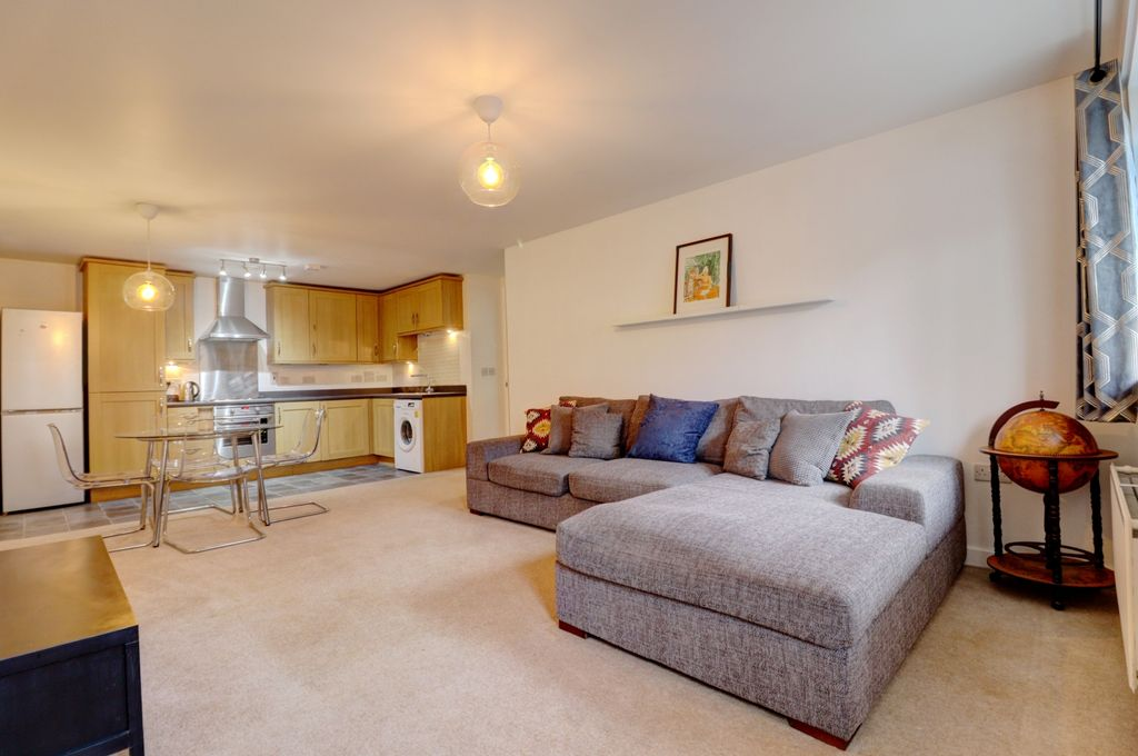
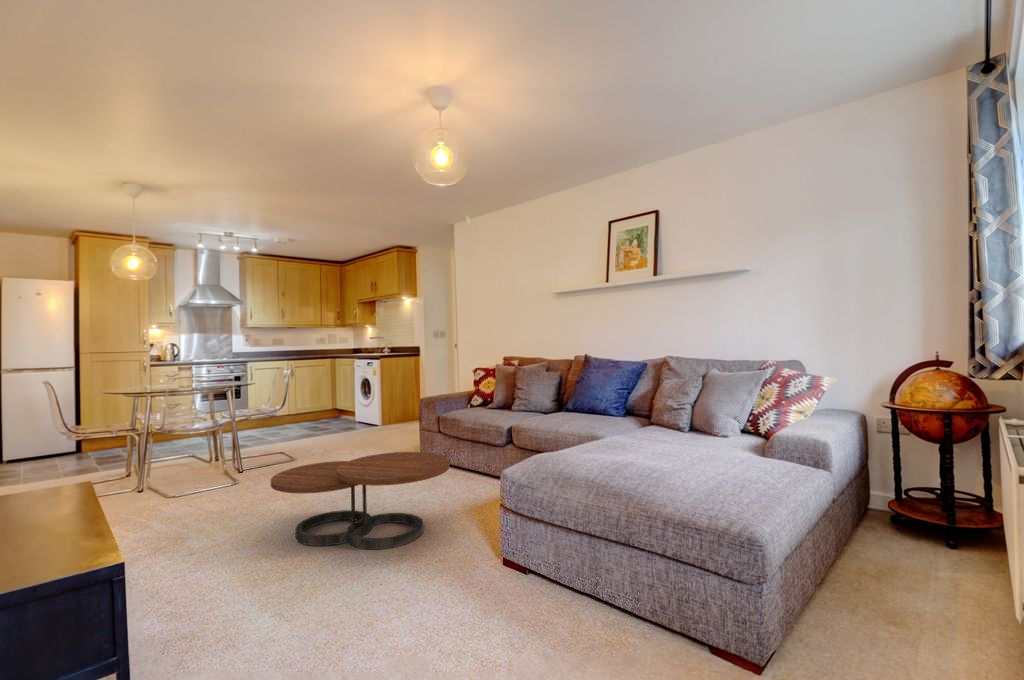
+ coffee table (363, 498)
